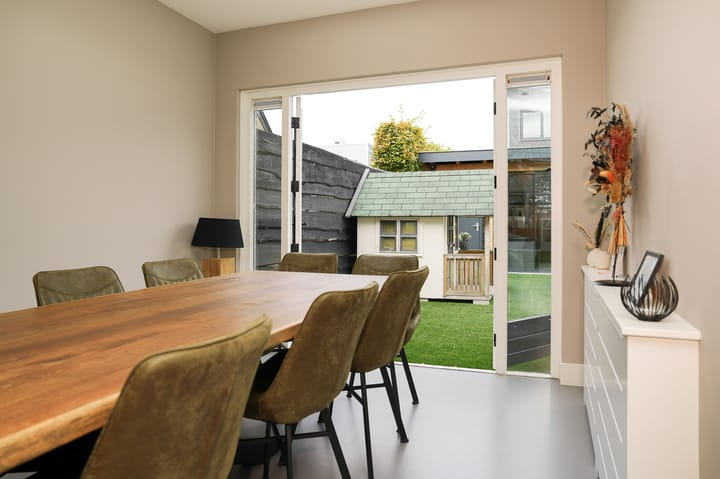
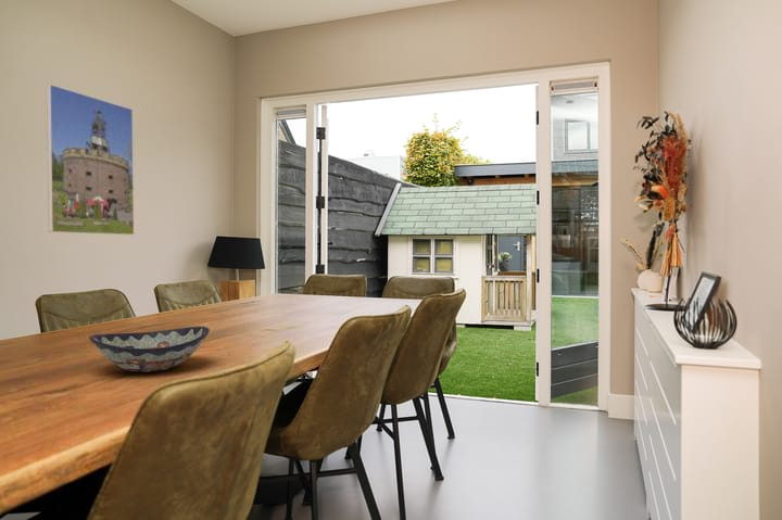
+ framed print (93, 165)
+ decorative bowl (152, 350)
